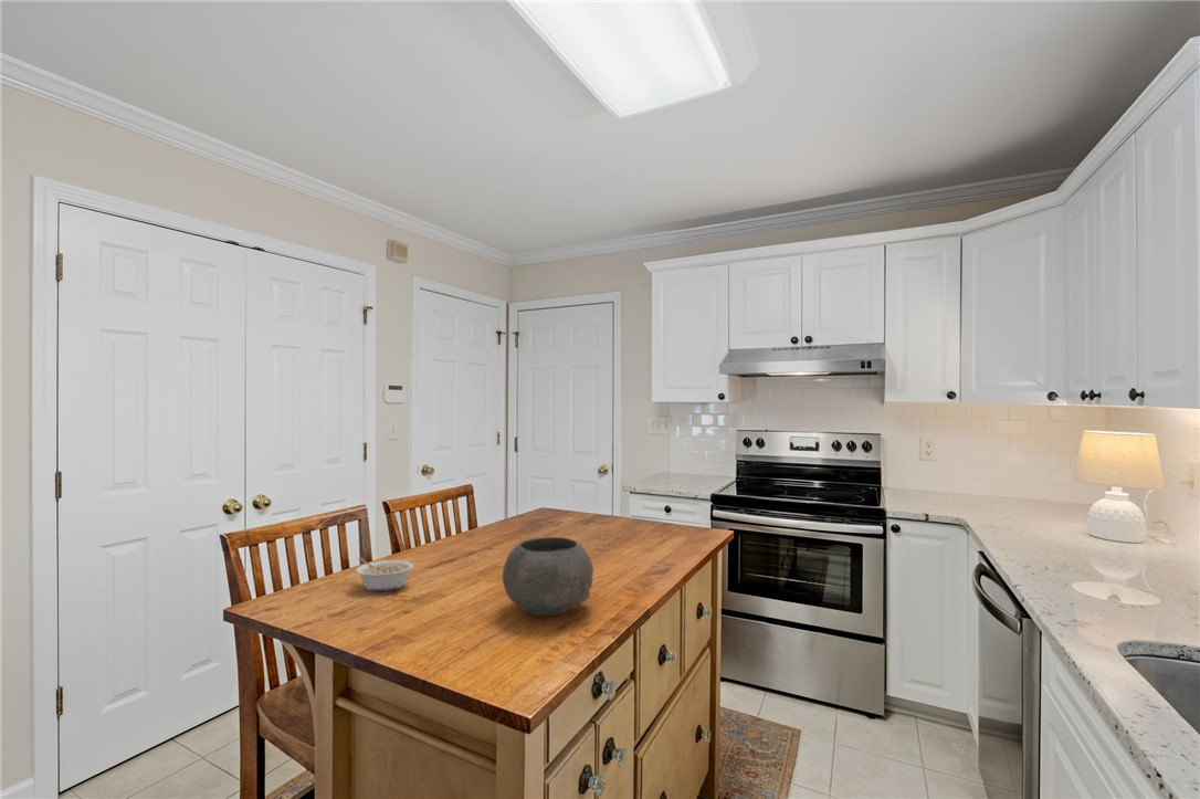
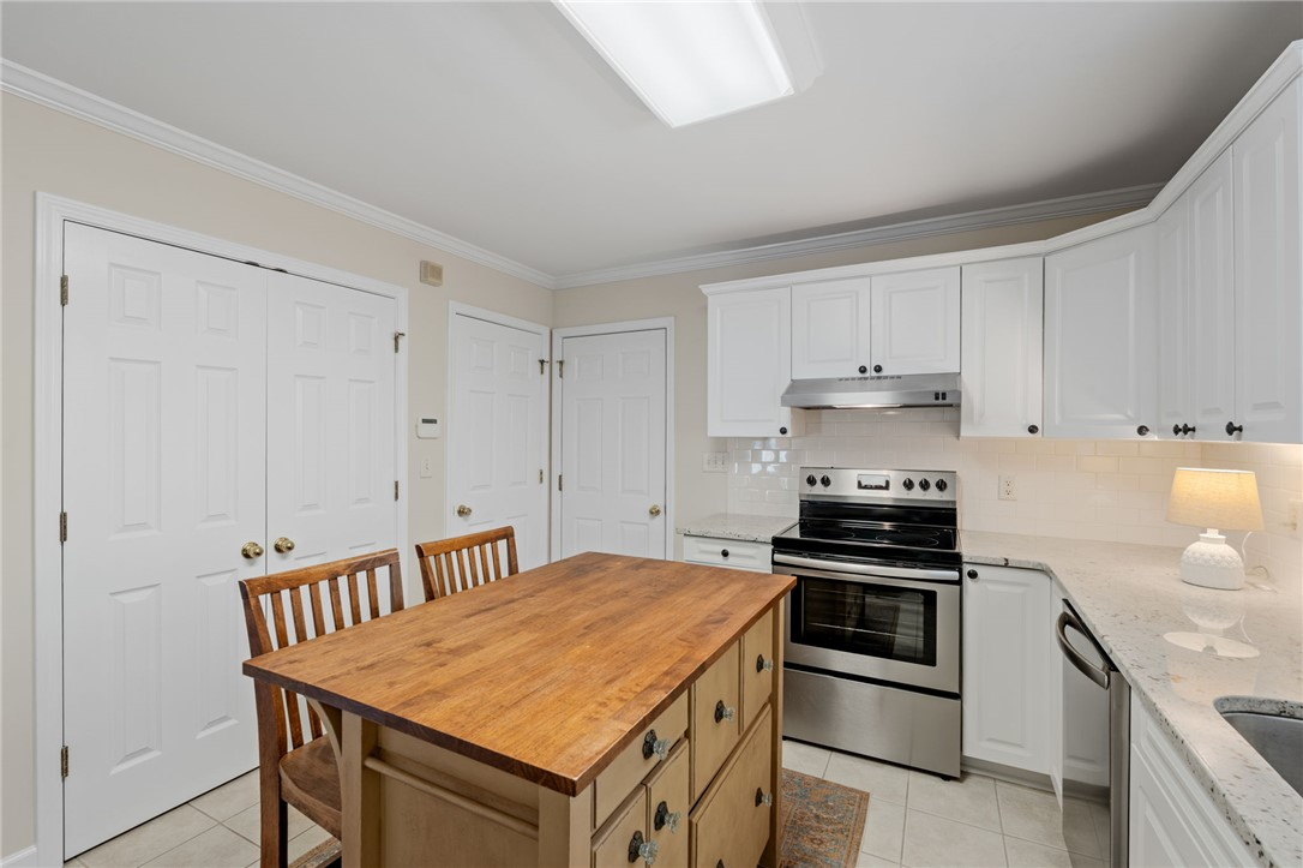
- legume (382, 575)
- bowl (549, 577)
